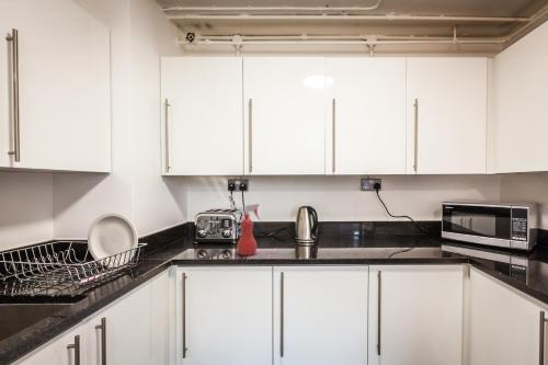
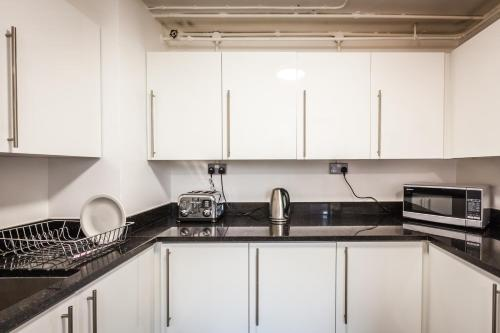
- spray bottle (249, 228)
